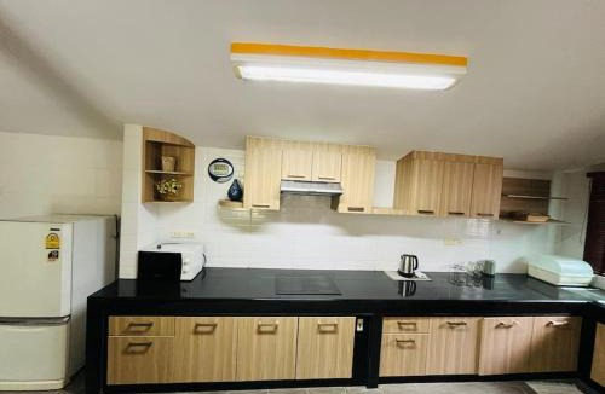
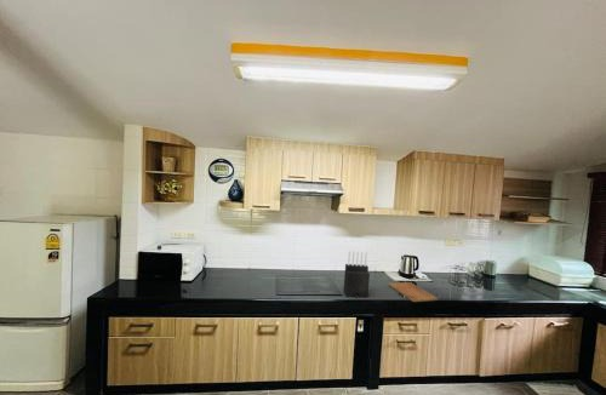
+ cutting board (411, 291)
+ knife block (356, 274)
